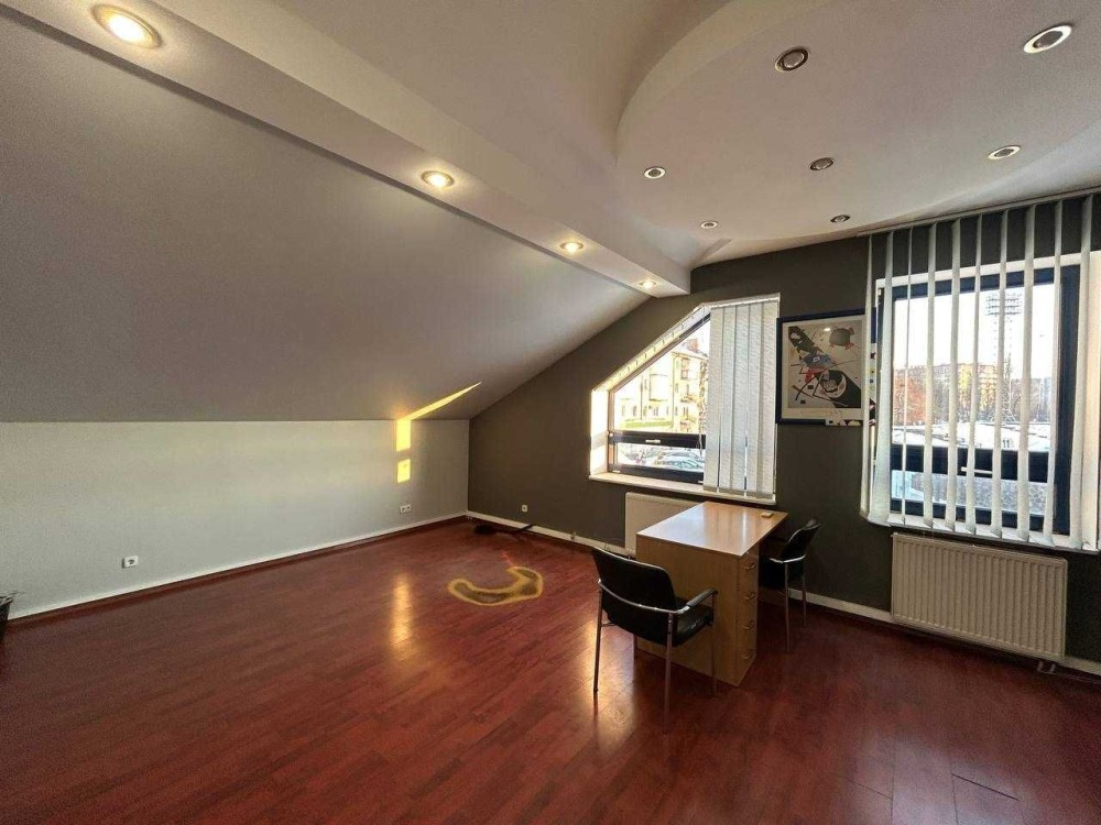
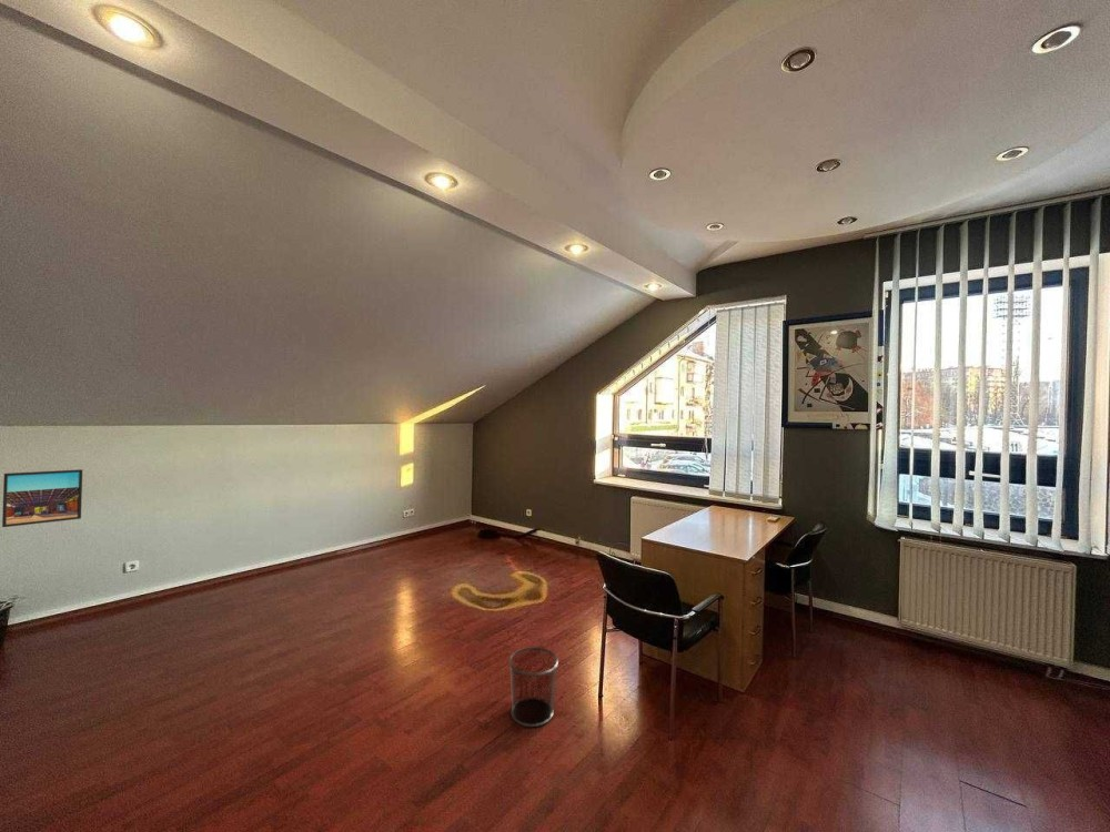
+ waste bin (533, 686)
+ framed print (43, 497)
